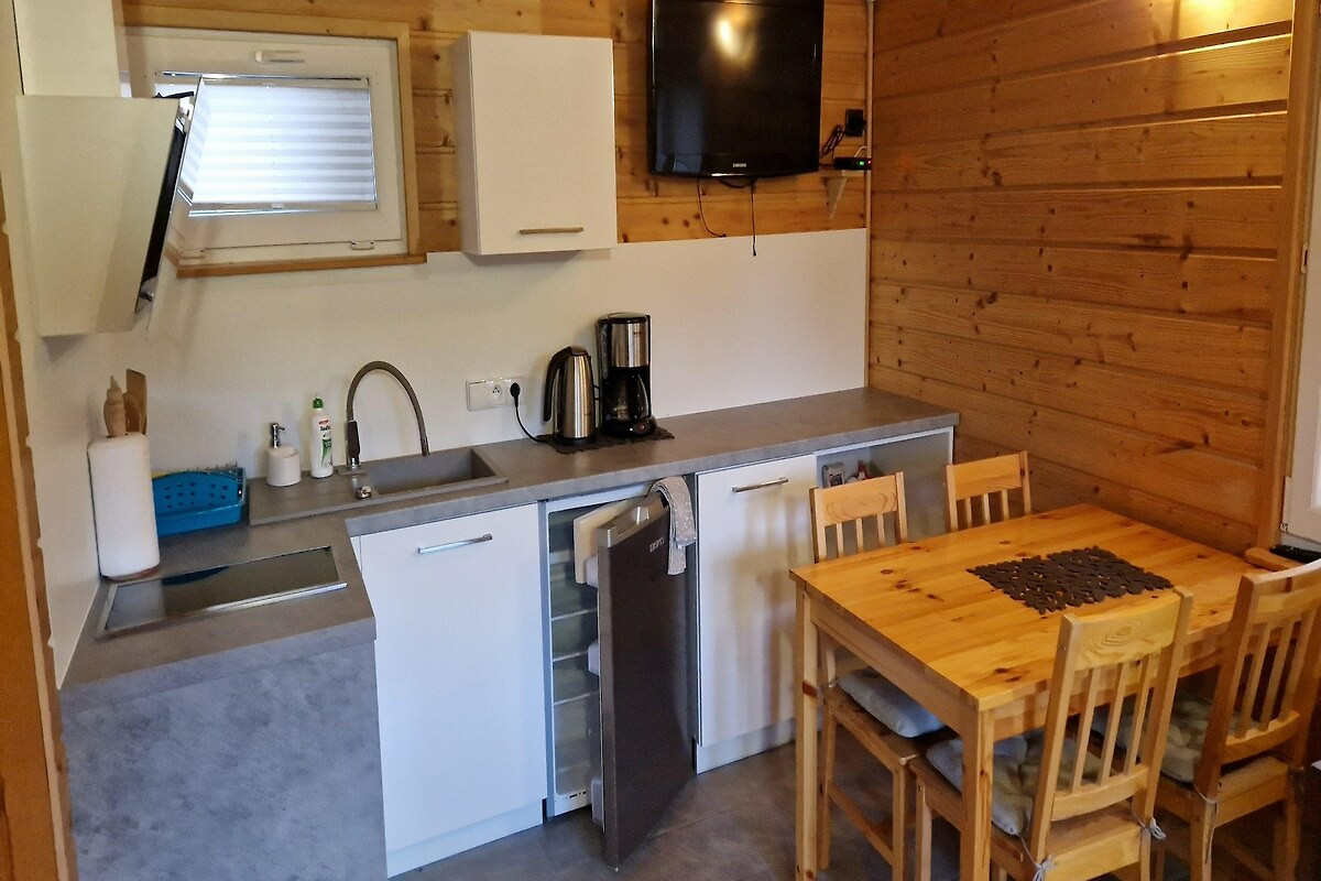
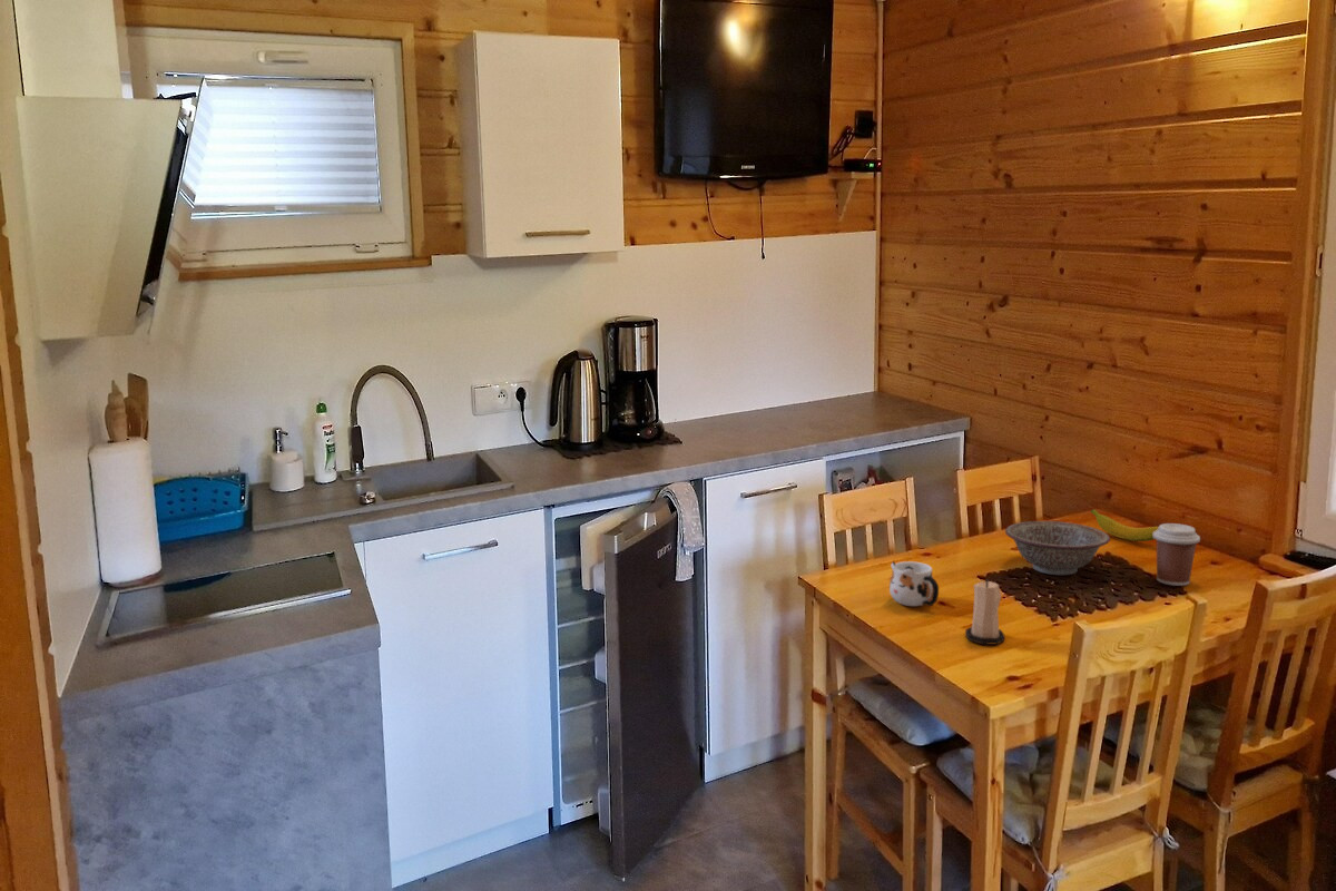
+ mug (916, 582)
+ coffee cup (1175, 554)
+ candle (985, 608)
+ banana (1124, 527)
+ decorative bowl (1055, 550)
